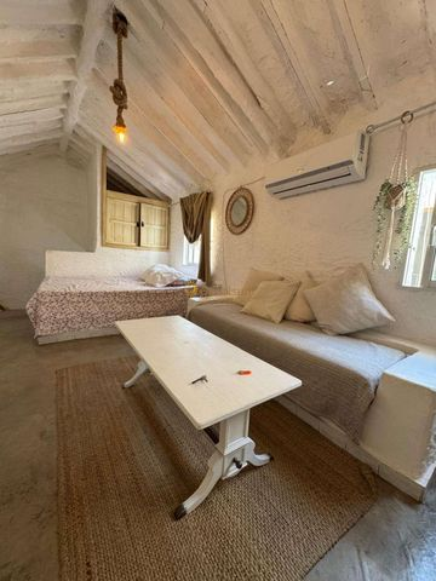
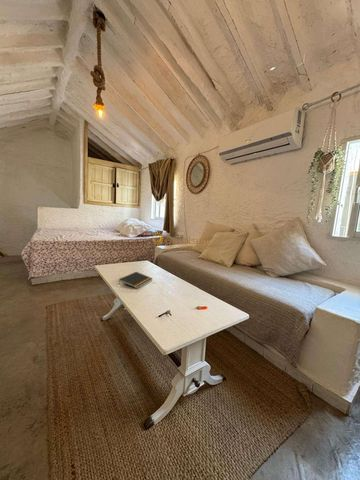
+ notepad (136, 279)
